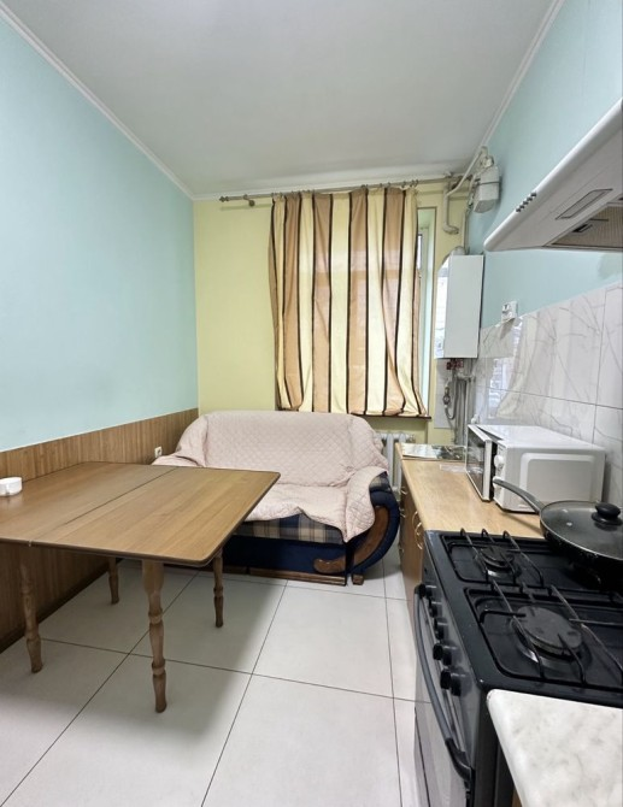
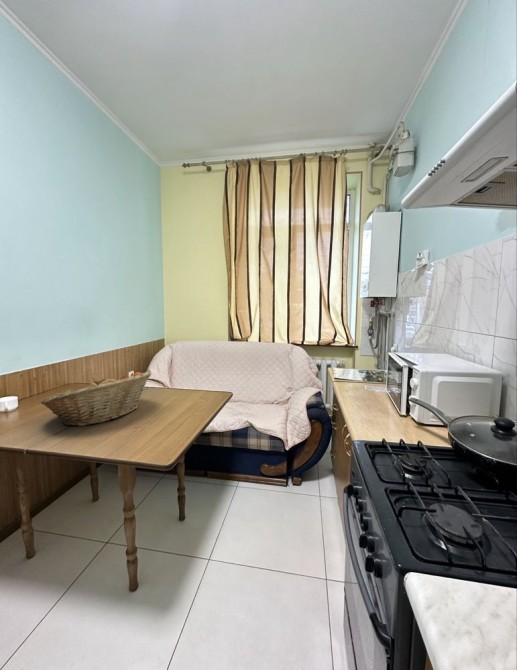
+ fruit basket (102, 394)
